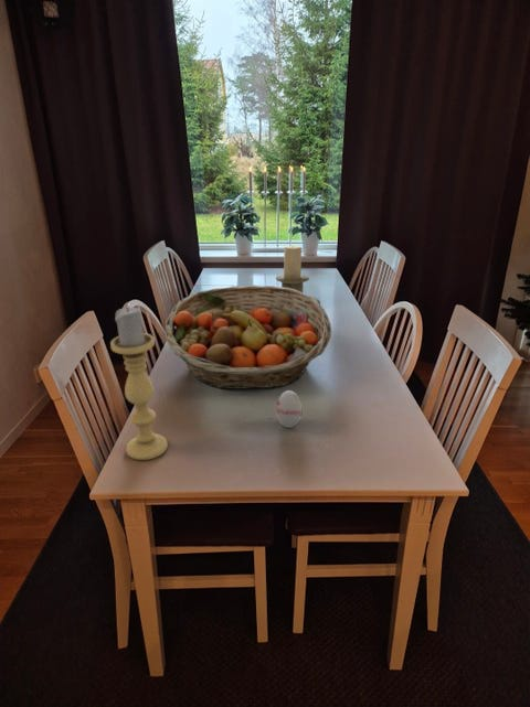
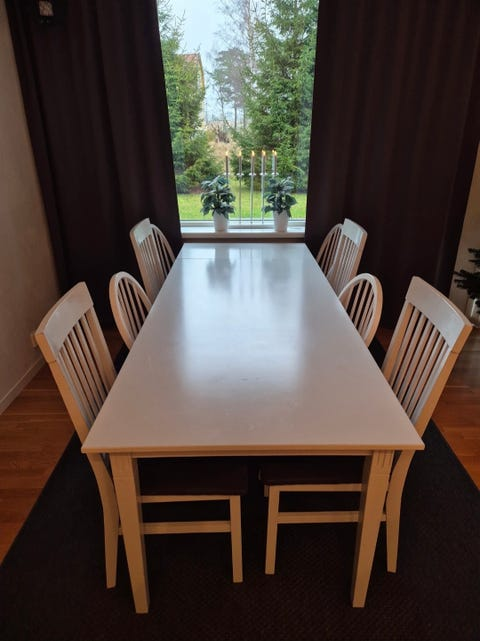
- candle holder (138, 382)
- decorative egg (288, 408)
- candle holder (292, 276)
- fruit basket (247, 335)
